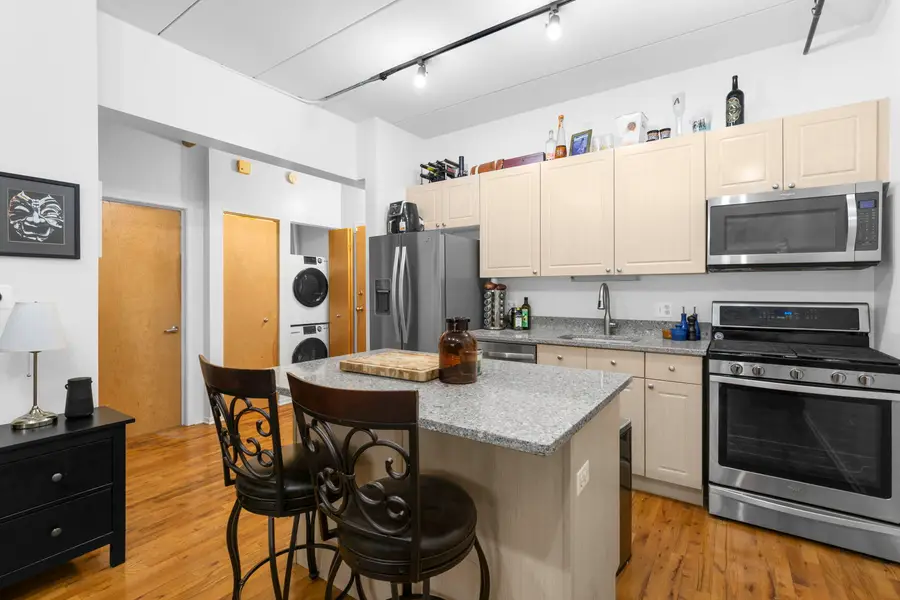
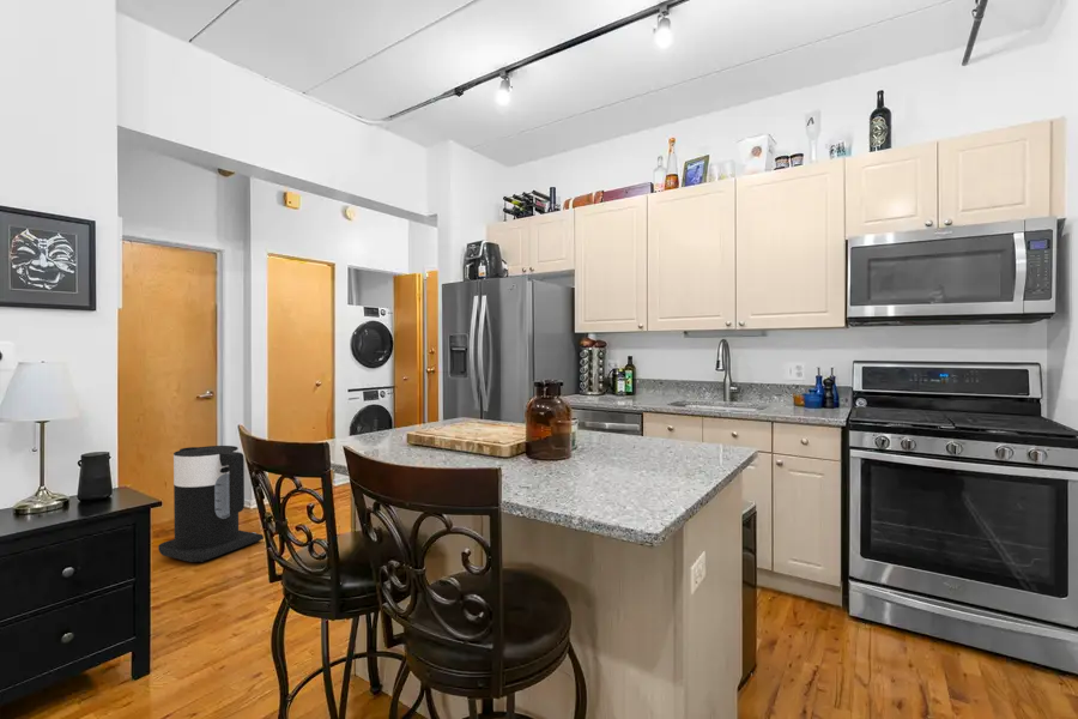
+ trash can (214, 499)
